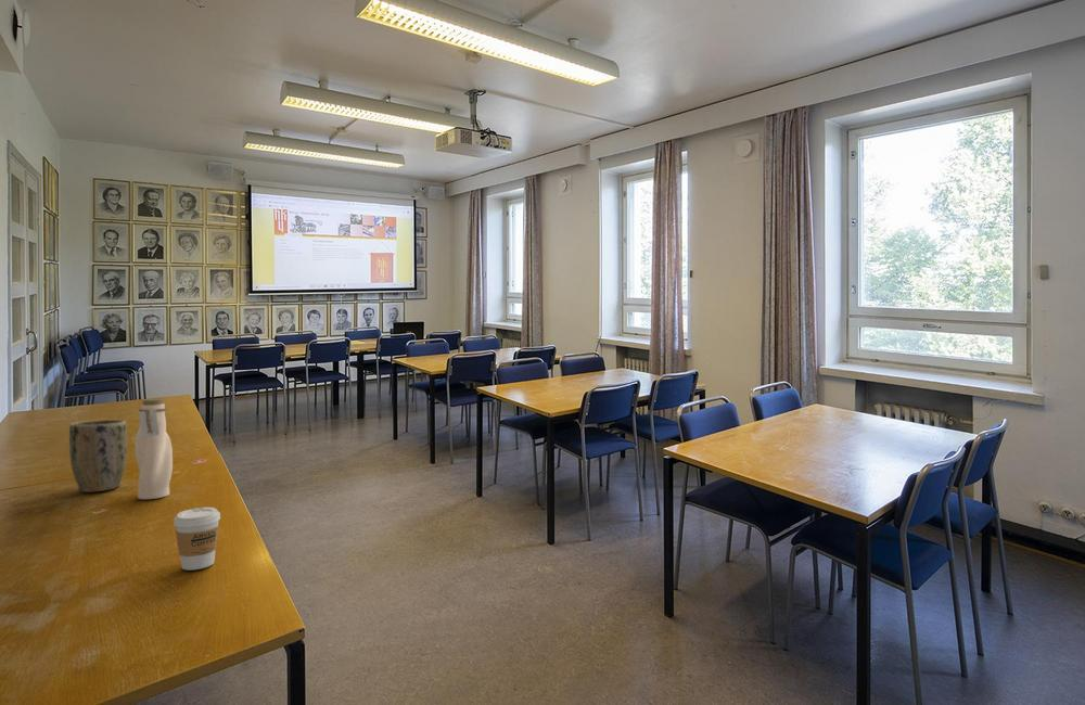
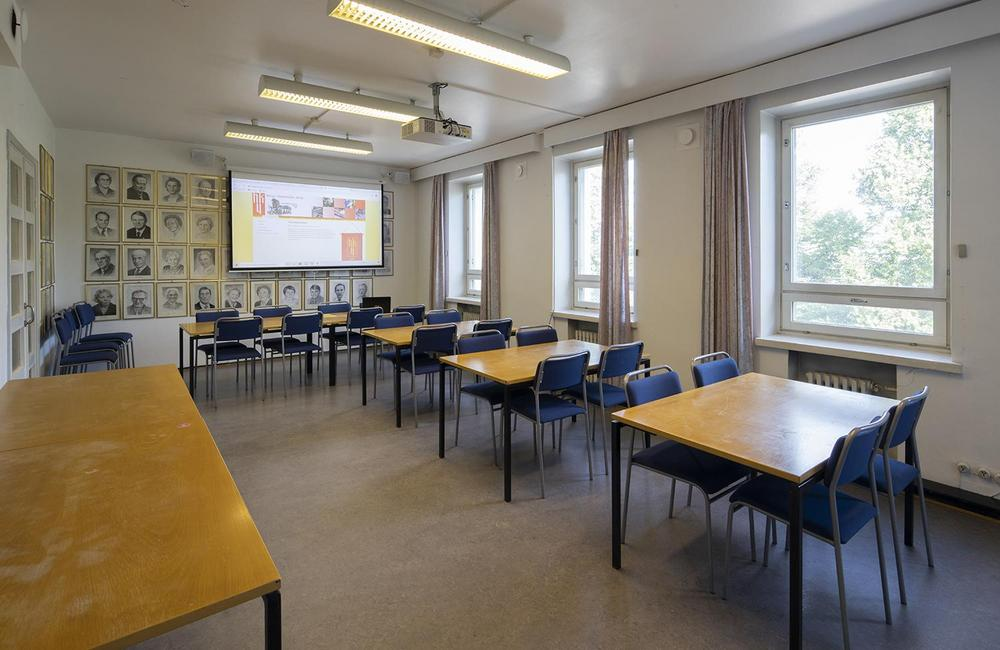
- water bottle (153, 448)
- coffee cup (197, 537)
- plant pot (99, 454)
